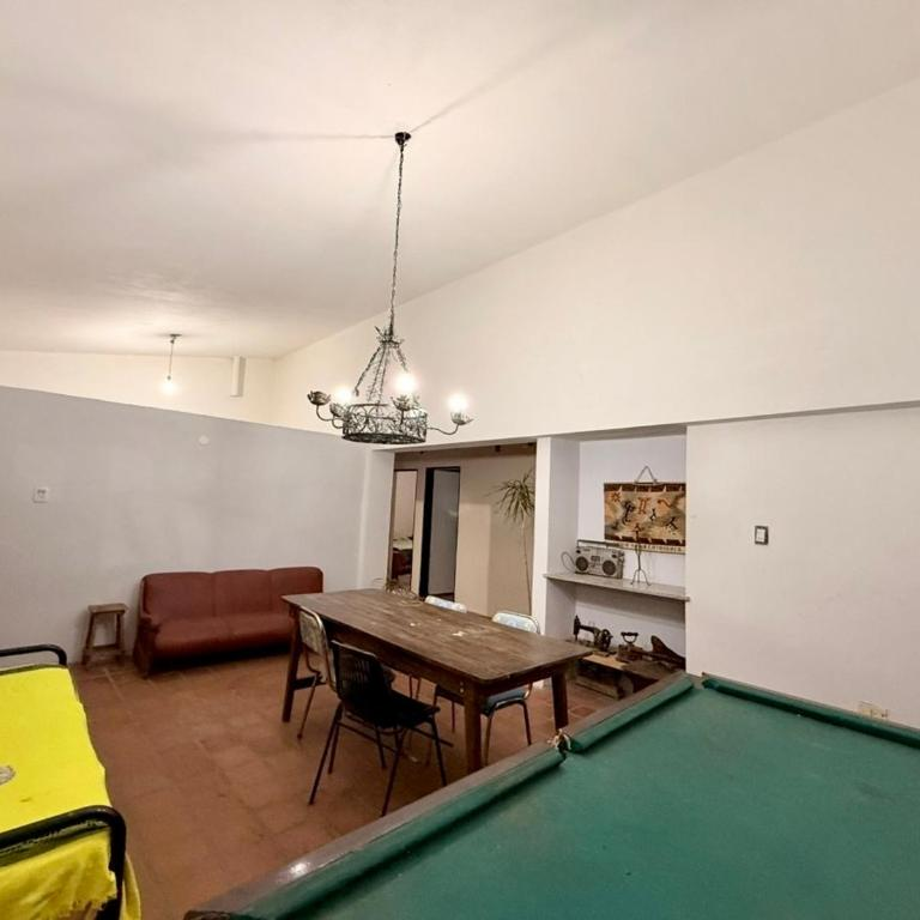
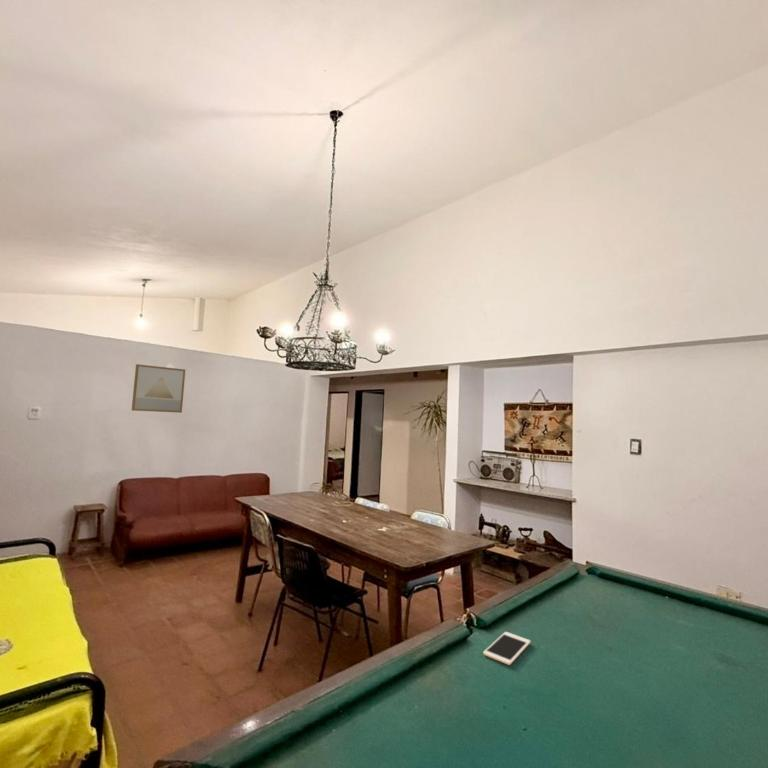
+ wall art (159, 389)
+ cell phone (507, 647)
